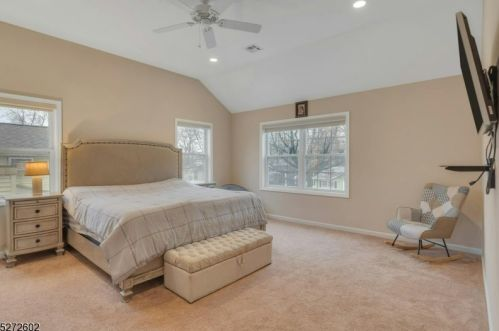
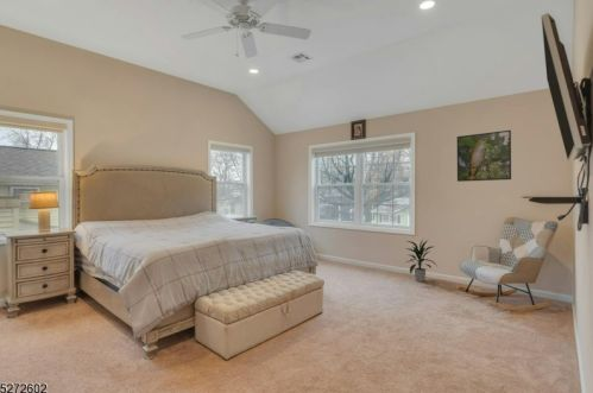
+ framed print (482, 157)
+ indoor plant (418, 259)
